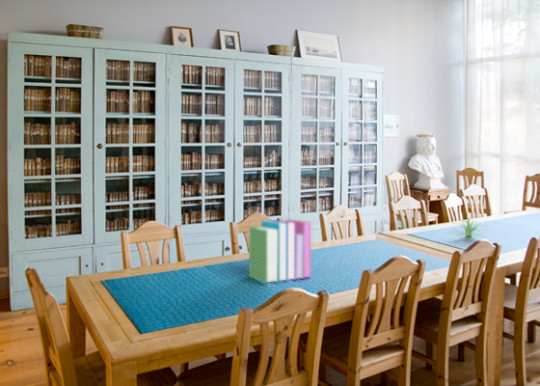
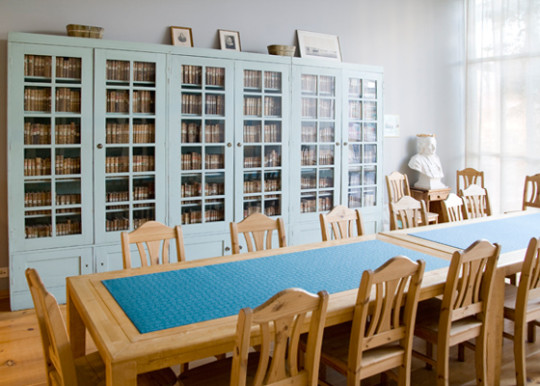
- plant (467, 226)
- books (279, 249)
